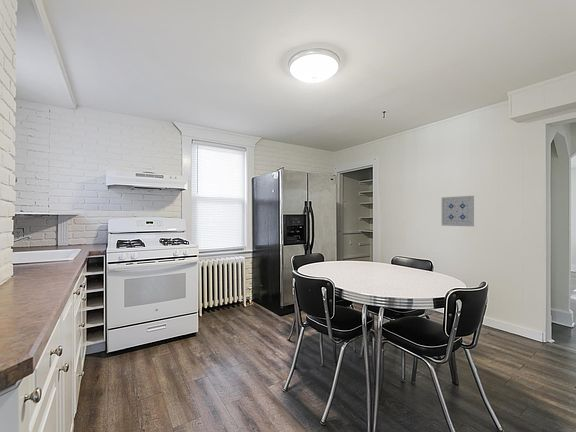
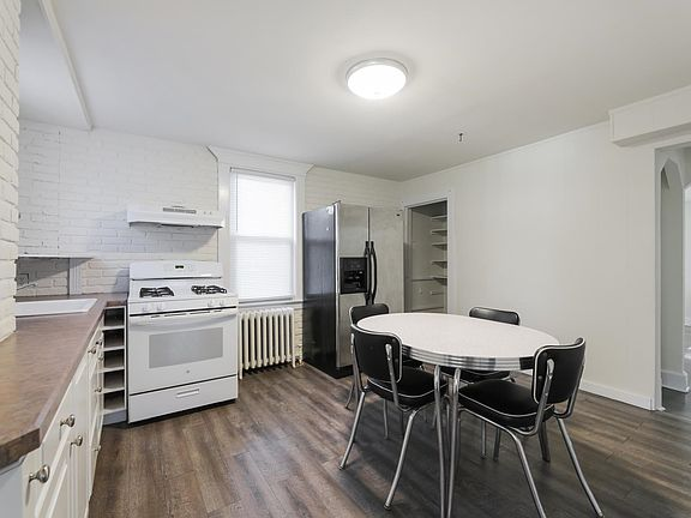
- wall art (457, 211)
